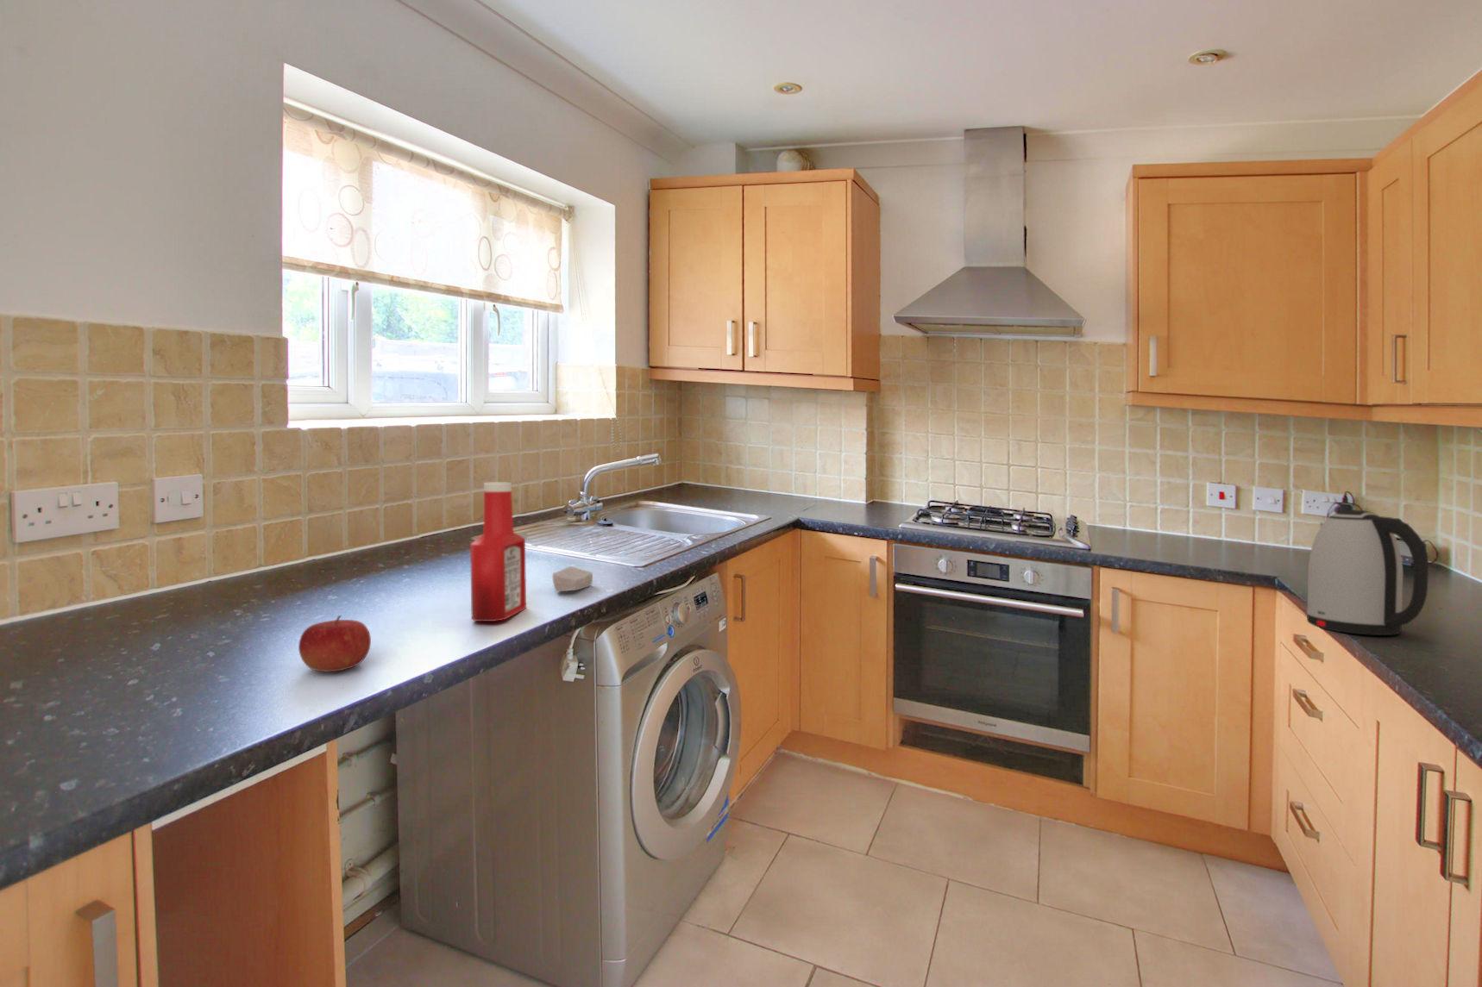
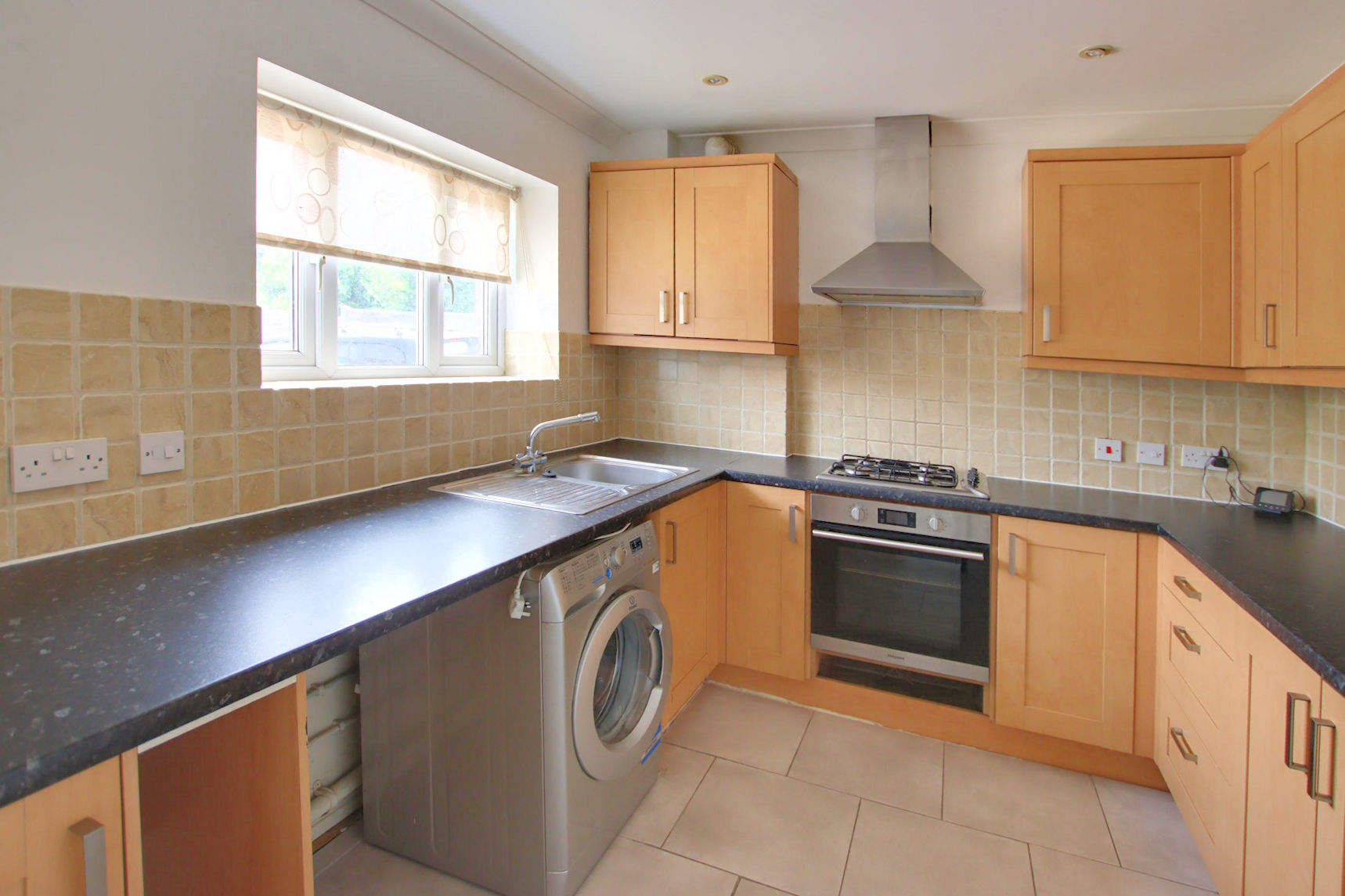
- soap bar (571, 578)
- kettle (1369, 571)
- fruit (335, 641)
- soap bottle (499, 549)
